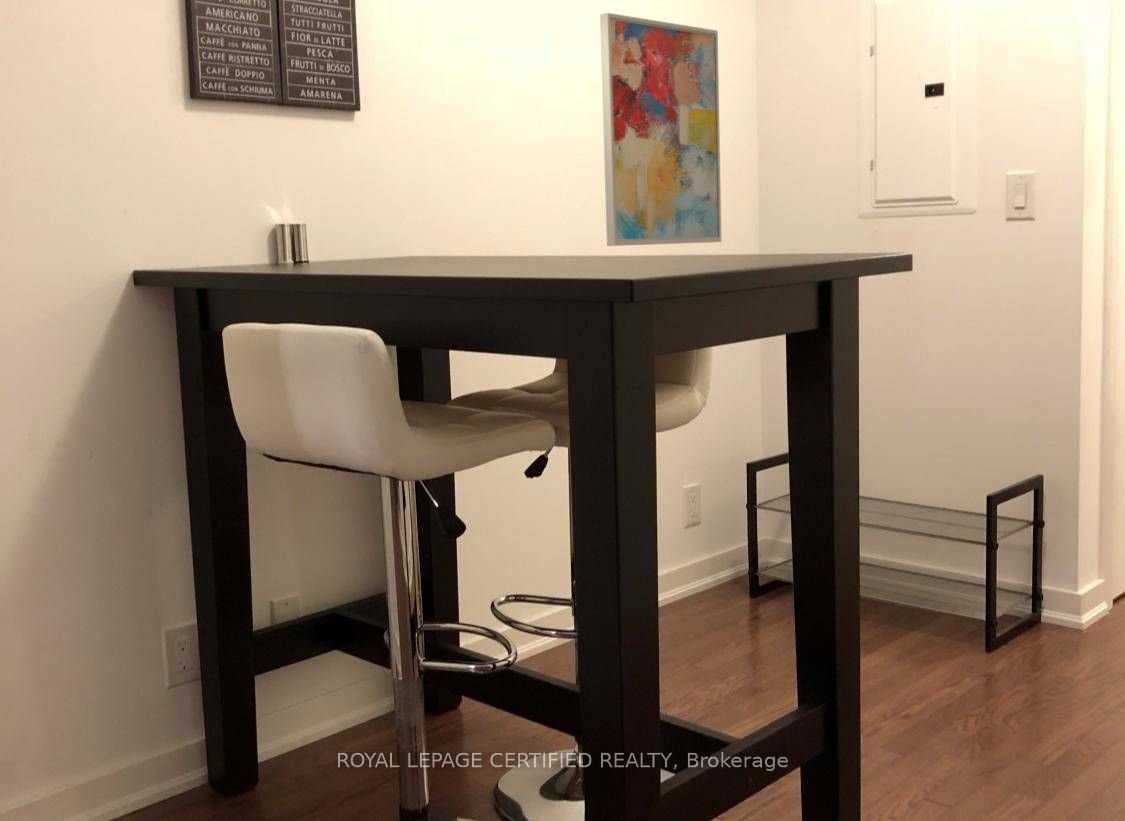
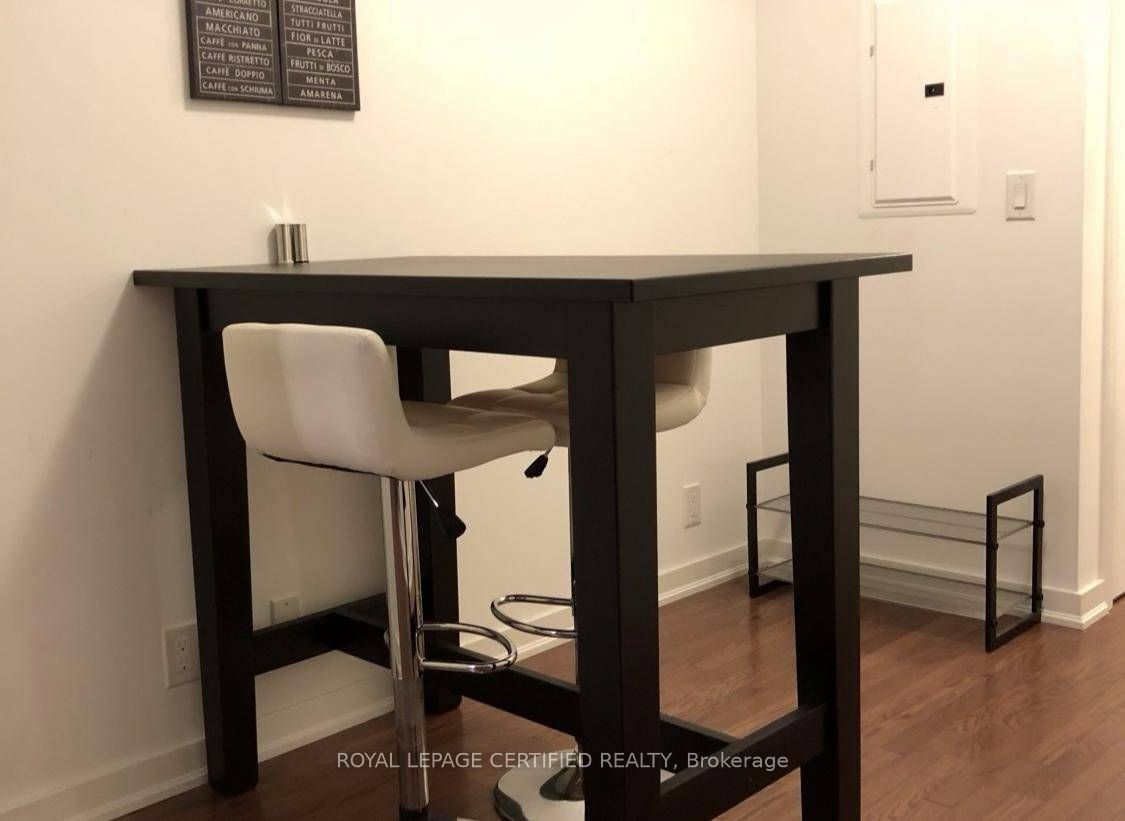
- wall art (664, 134)
